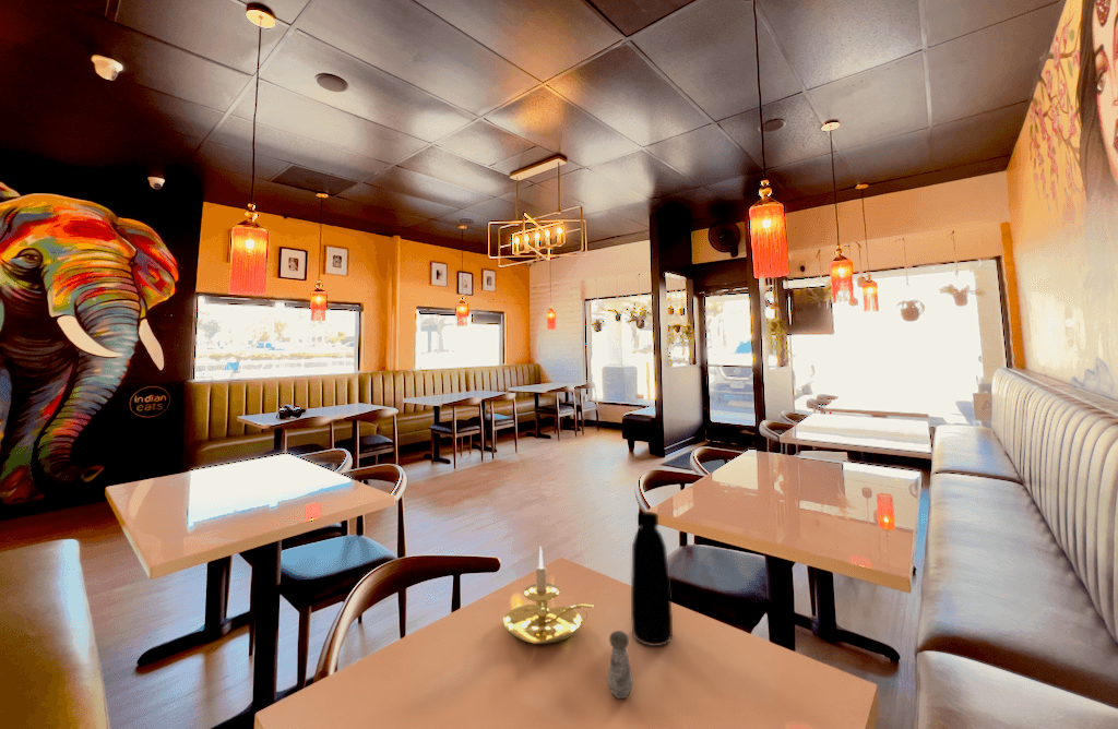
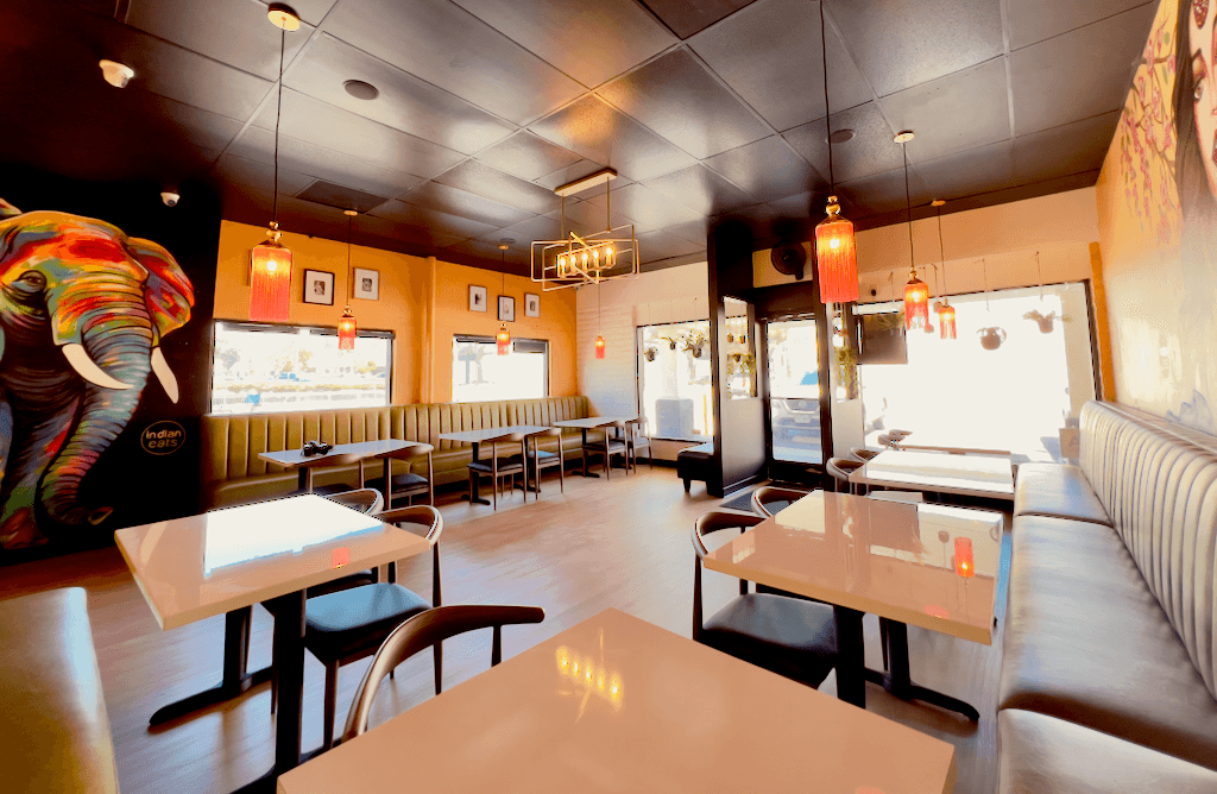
- candle holder (547, 587)
- bottle (650, 574)
- salt shaker (619, 662)
